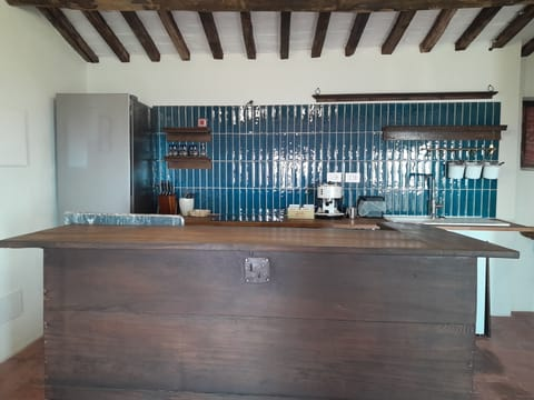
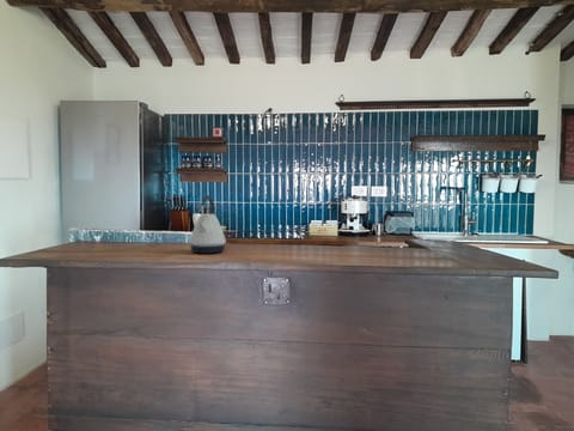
+ kettle (207, 223)
